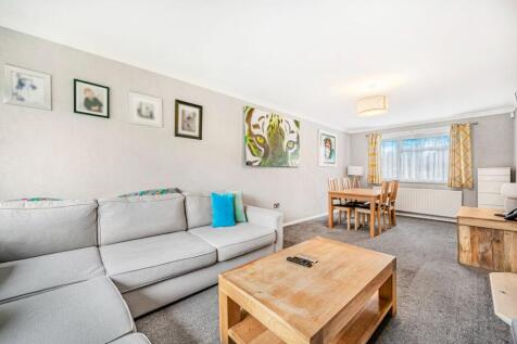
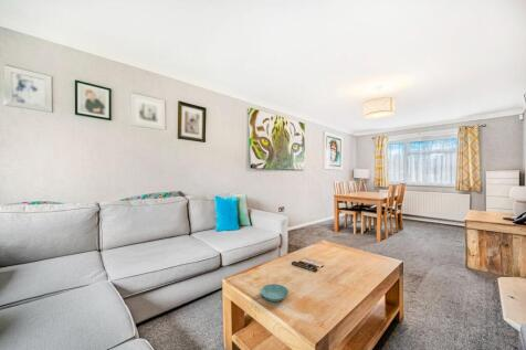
+ saucer (274, 293)
